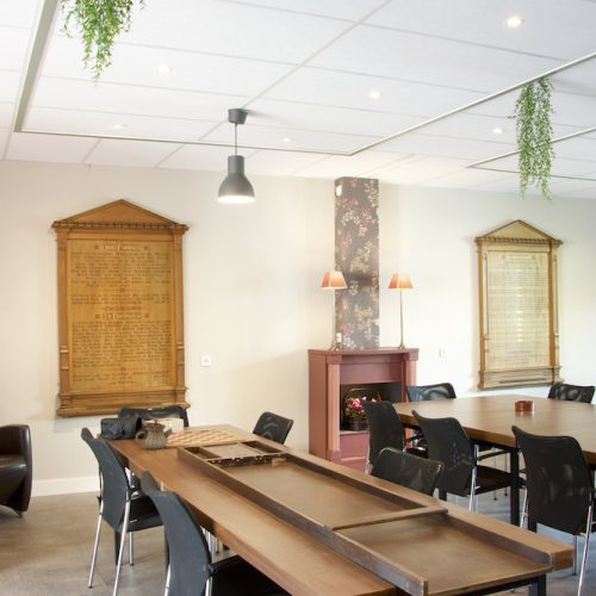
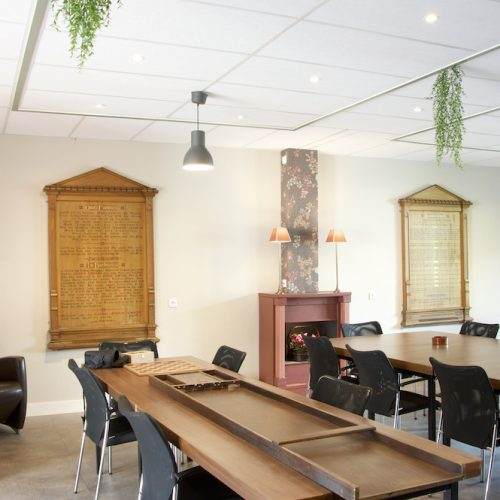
- teapot (154, 433)
